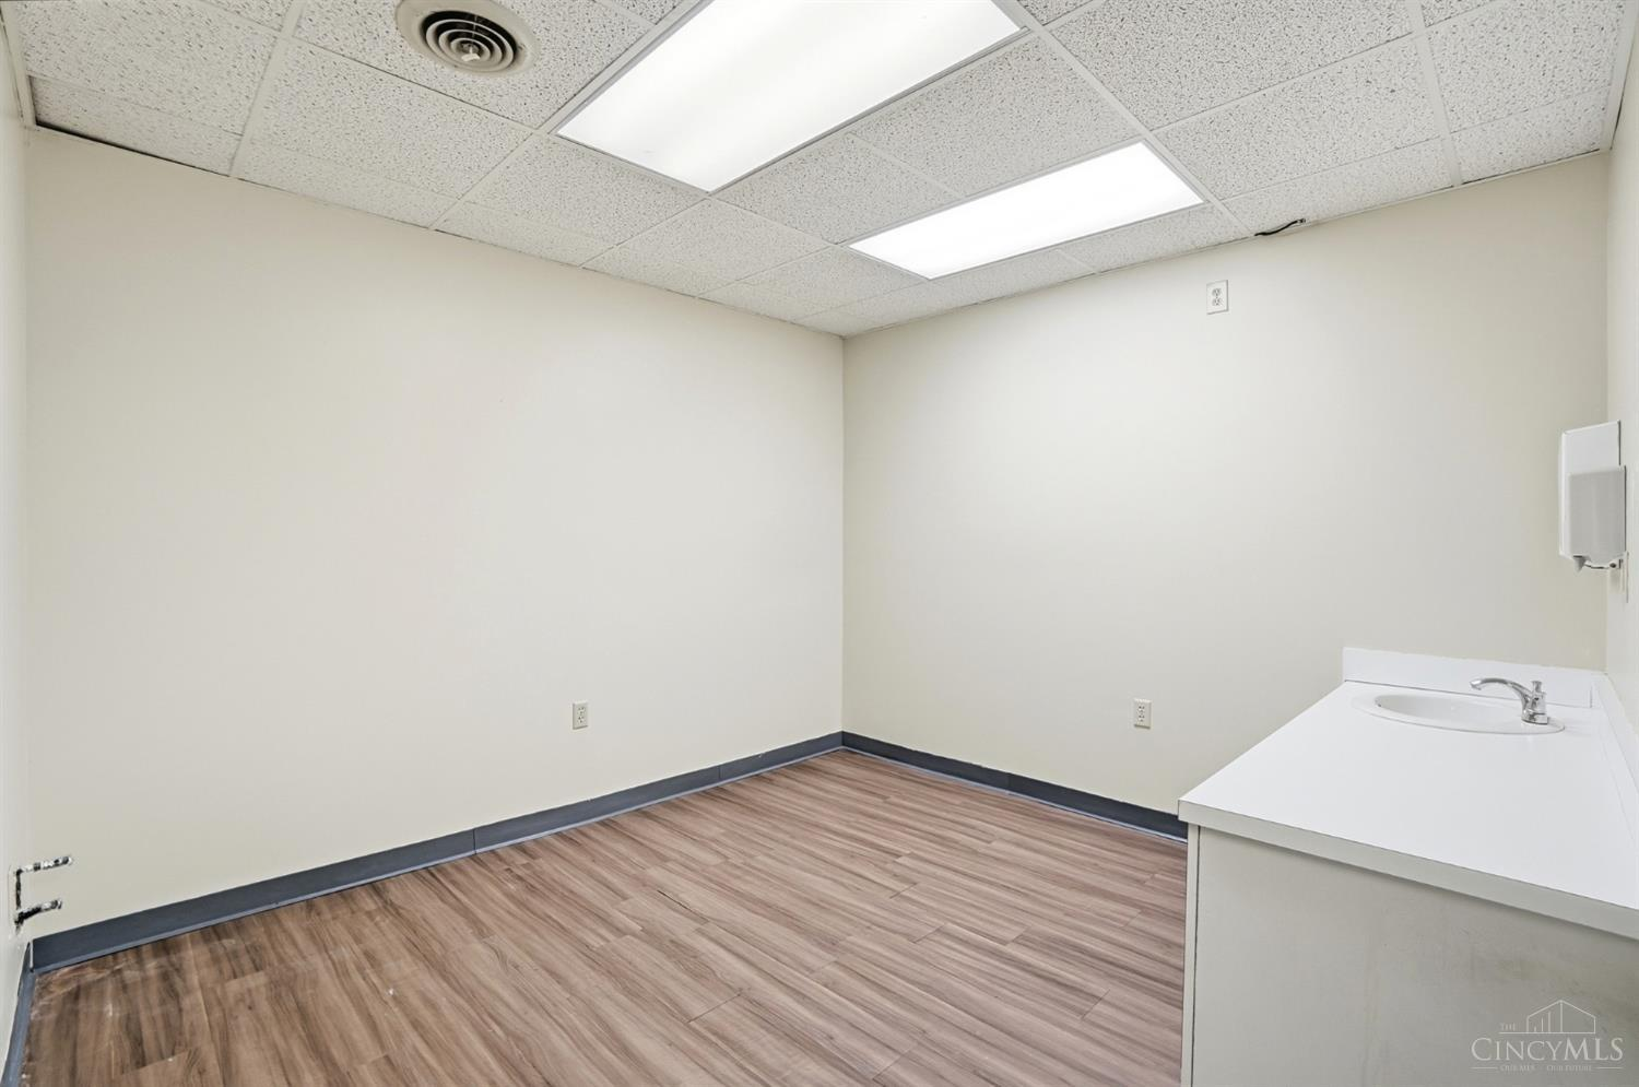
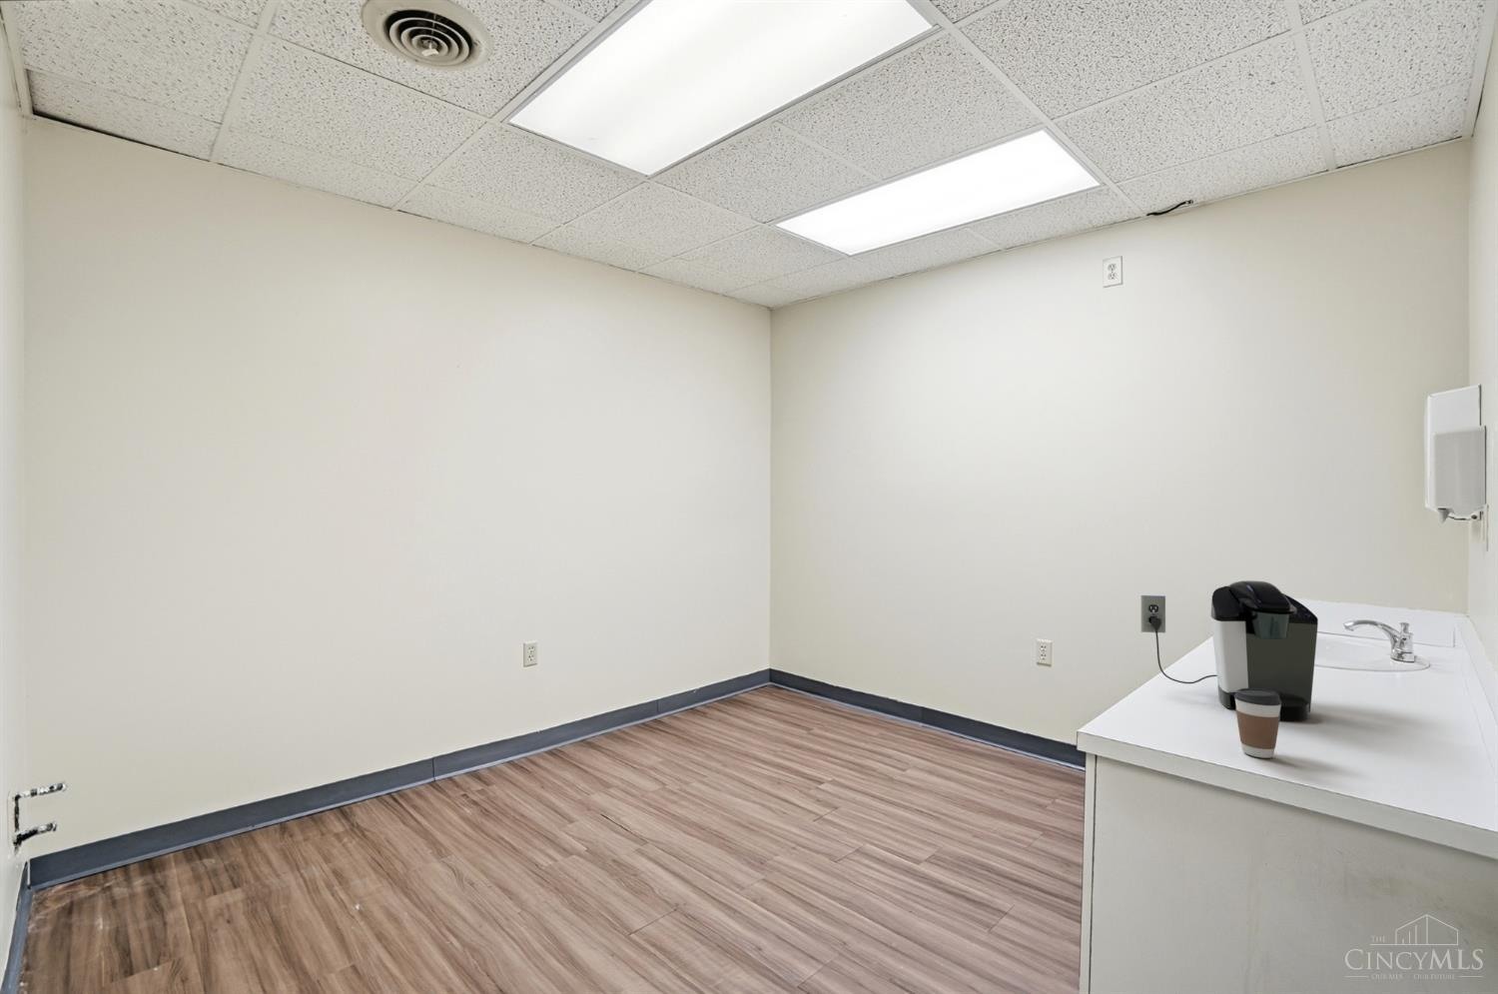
+ coffee maker (1232, 642)
+ coffee cup (1257, 722)
